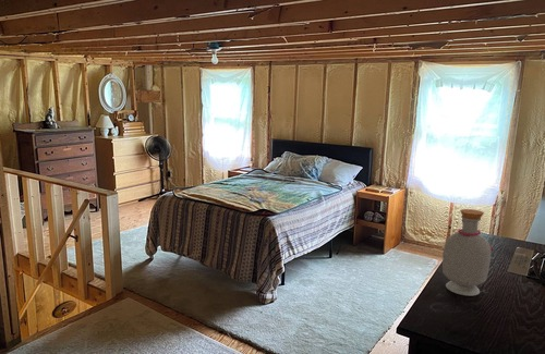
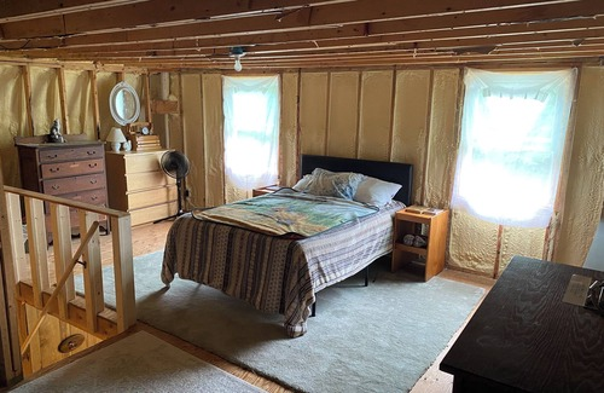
- bottle (467, 249)
